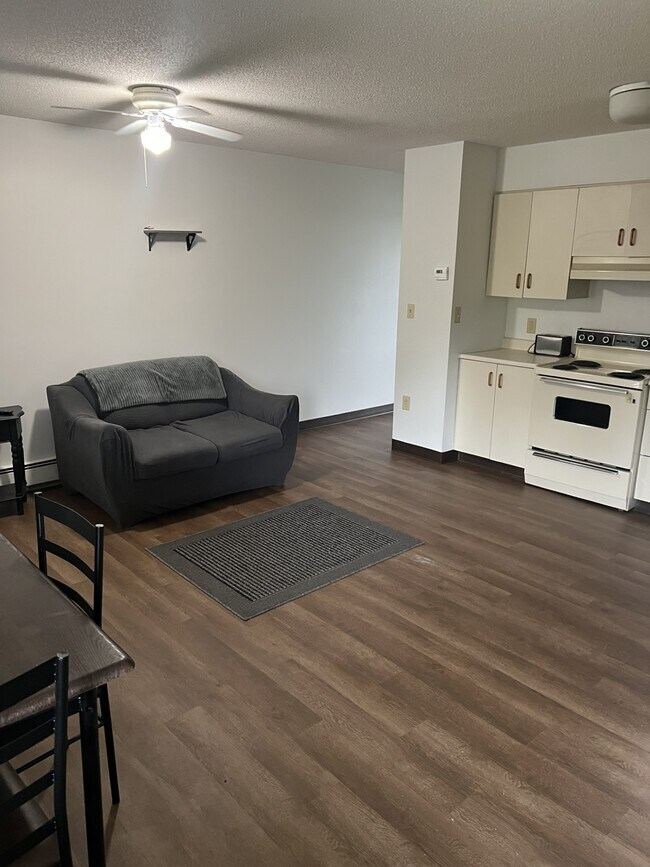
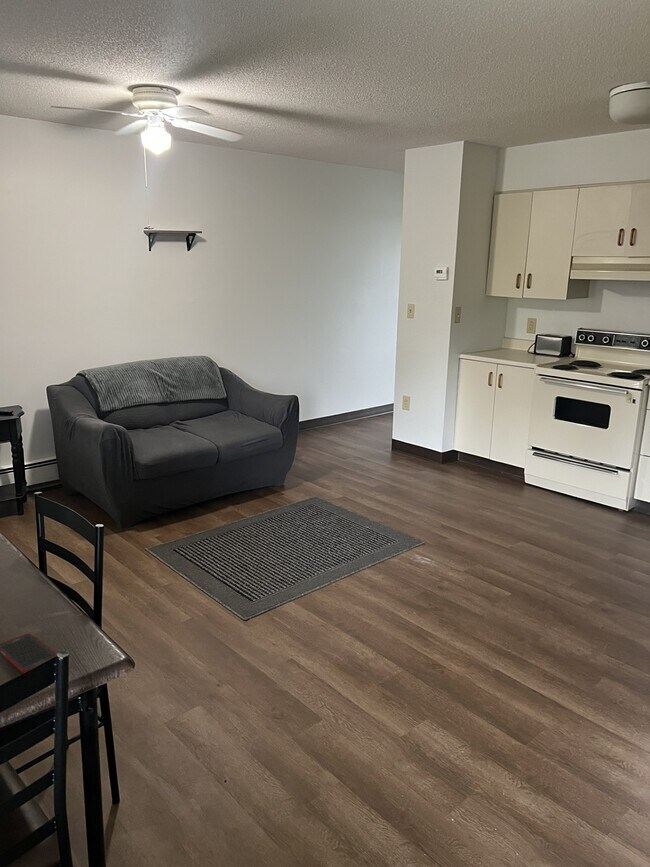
+ cell phone (27, 653)
